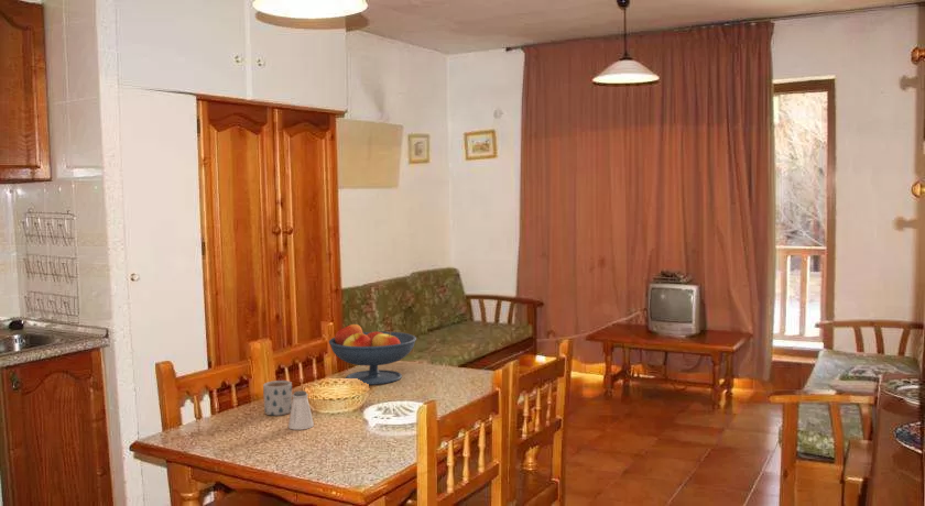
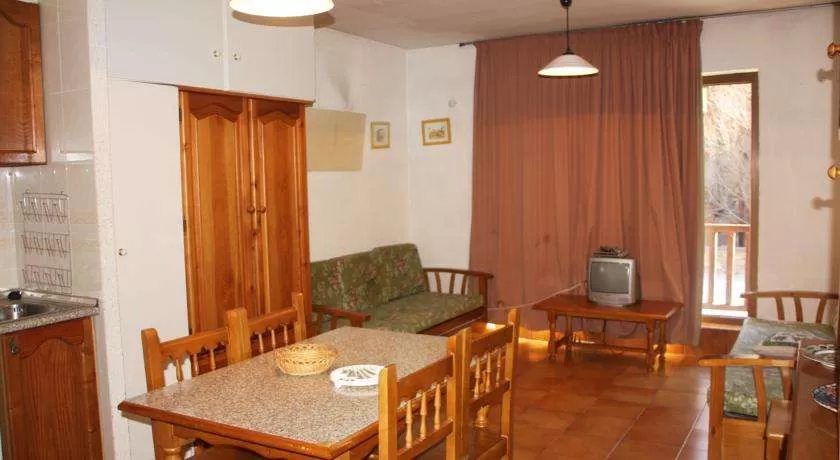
- fruit bowl (372, 351)
- mug (281, 396)
- saltshaker (300, 408)
